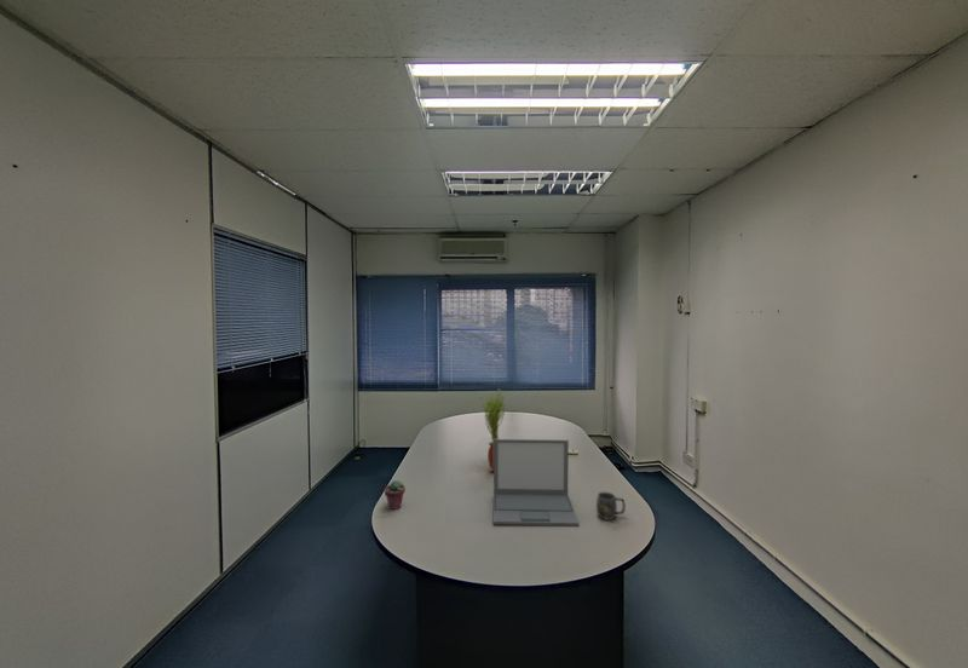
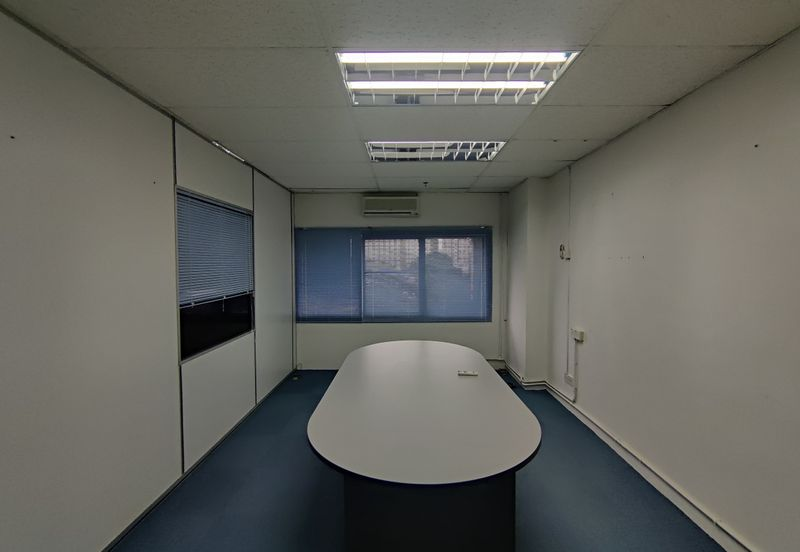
- potted plant (492, 430)
- mug (610, 506)
- potted succulent (394, 493)
- laptop (532, 479)
